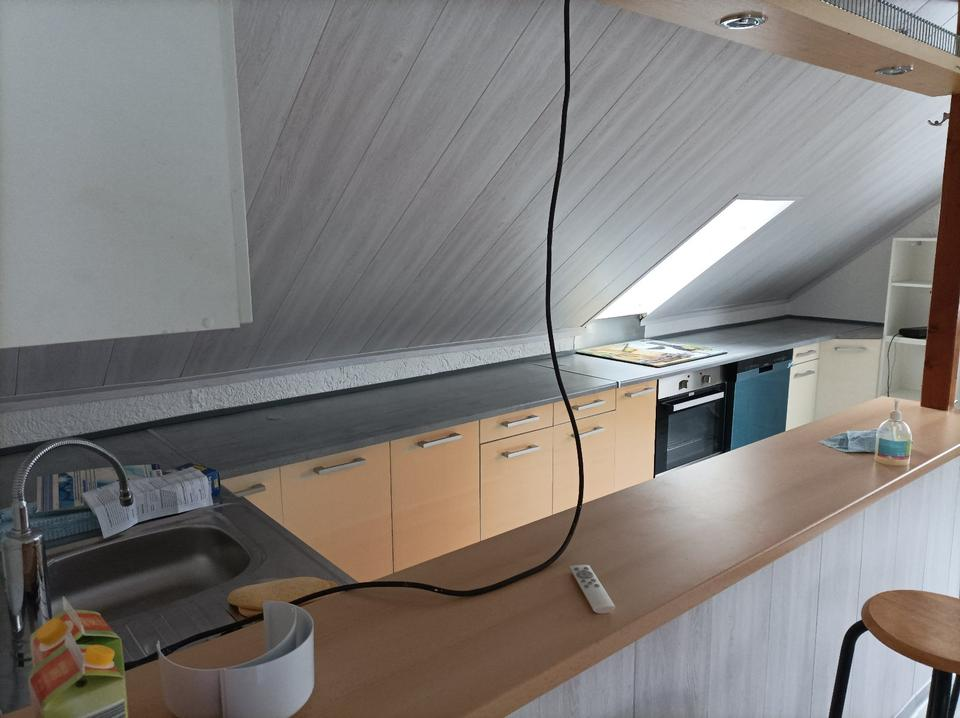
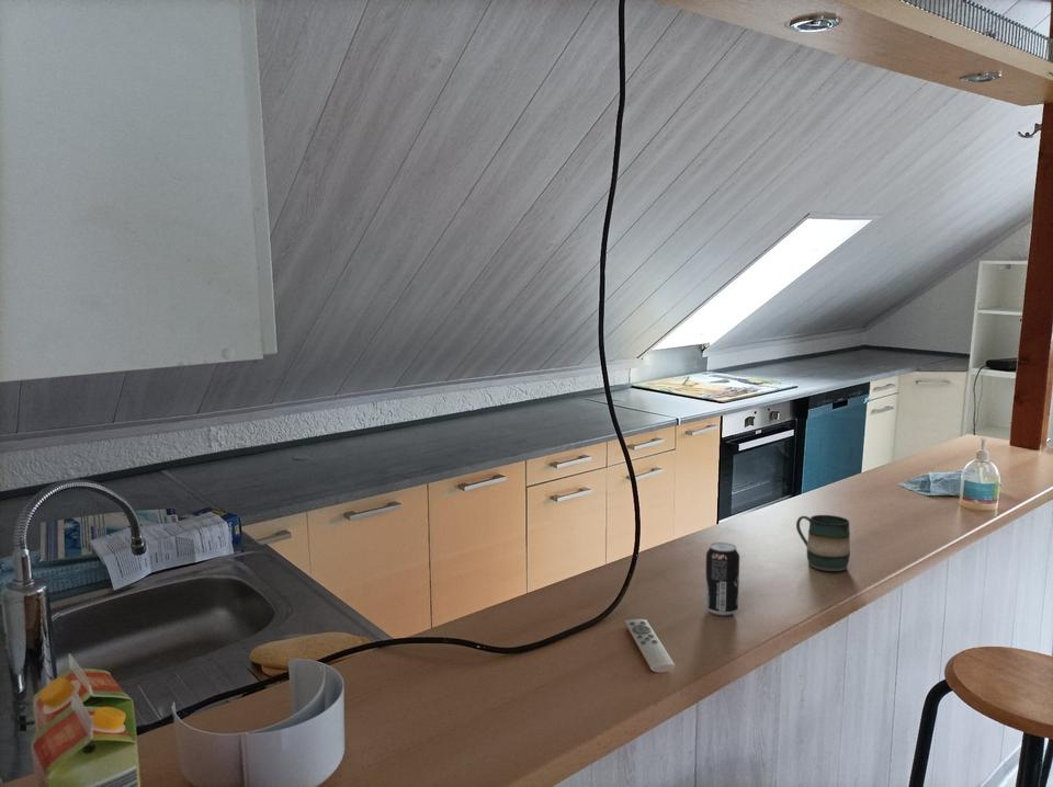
+ beverage can (722, 578)
+ mug (820, 539)
